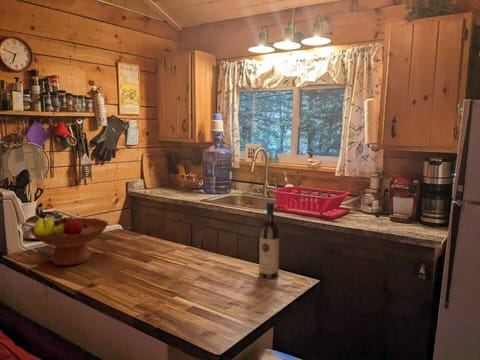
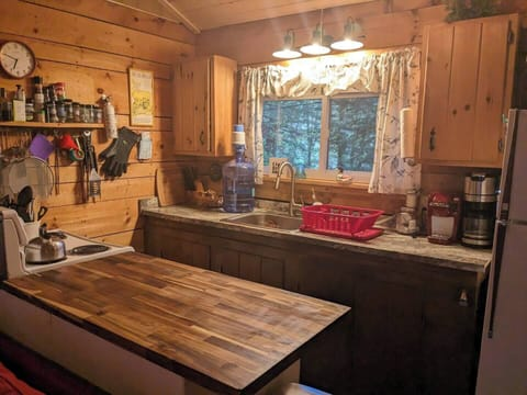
- fruit bowl (70, 236)
- wine bottle (269, 239)
